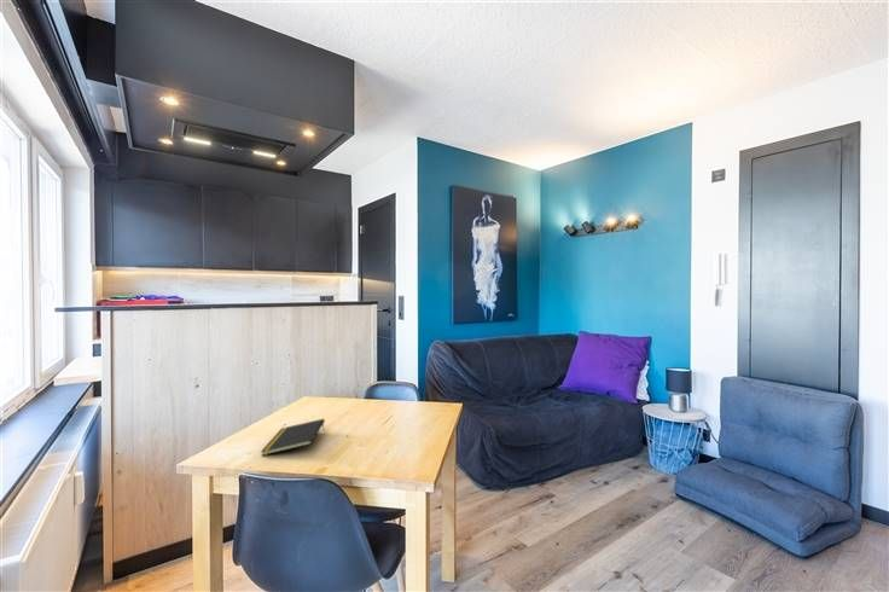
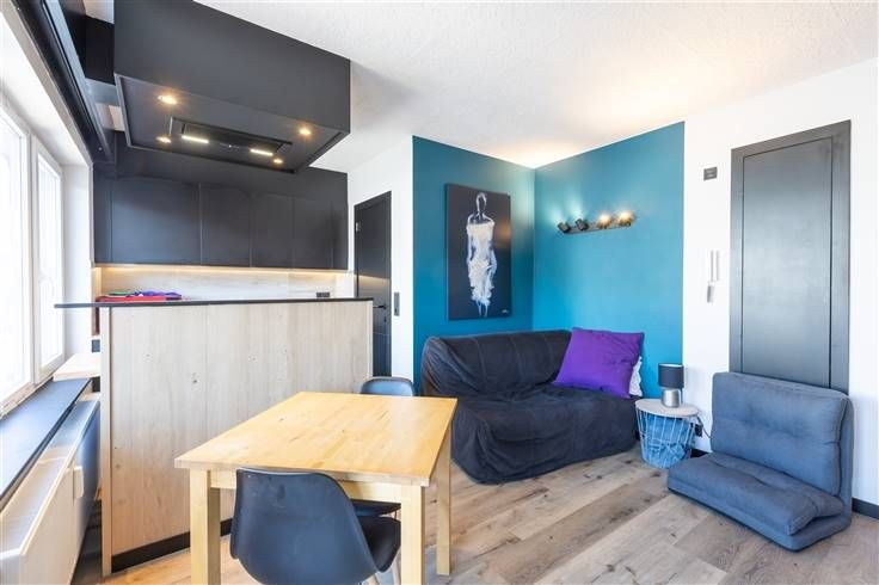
- notepad (295, 435)
